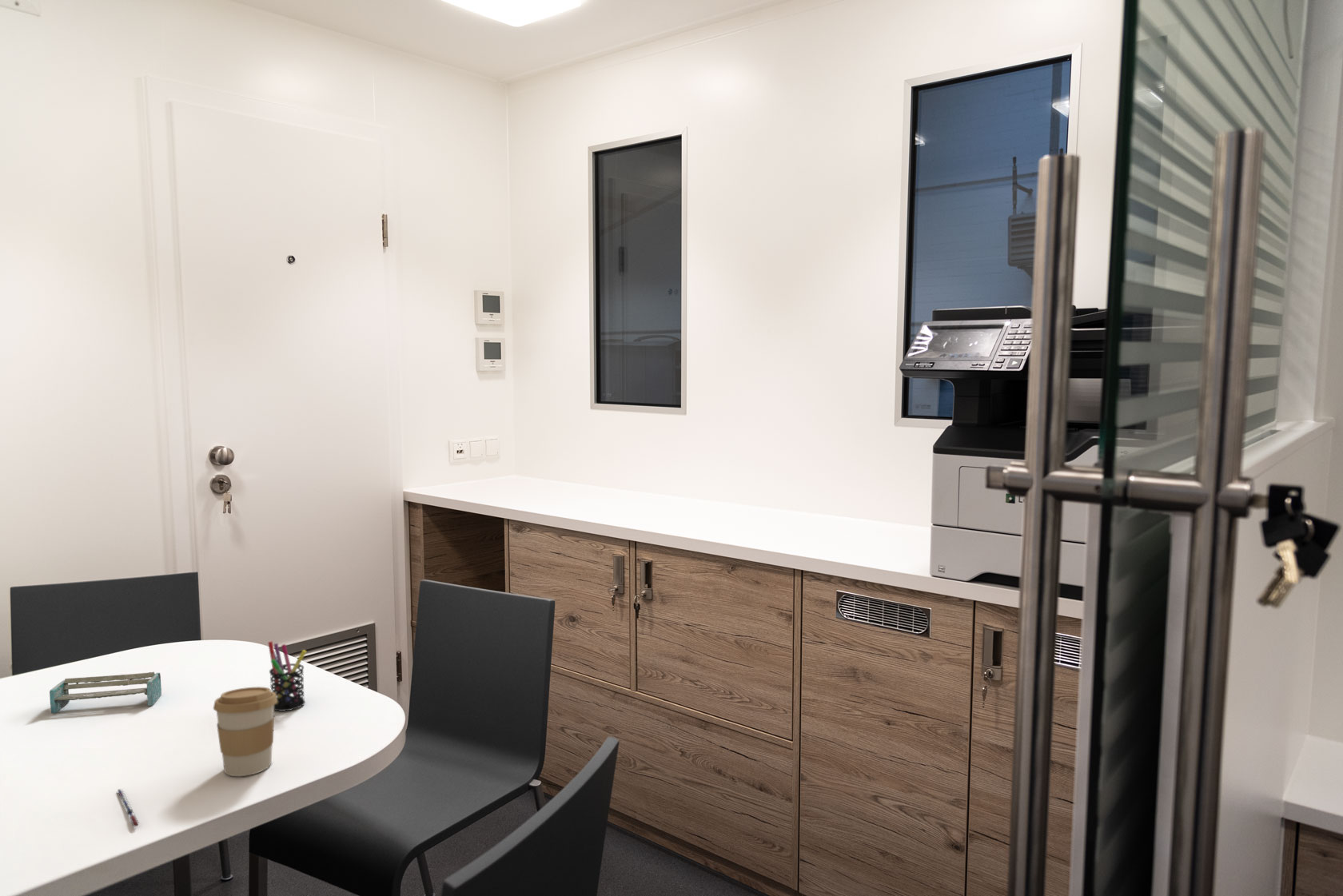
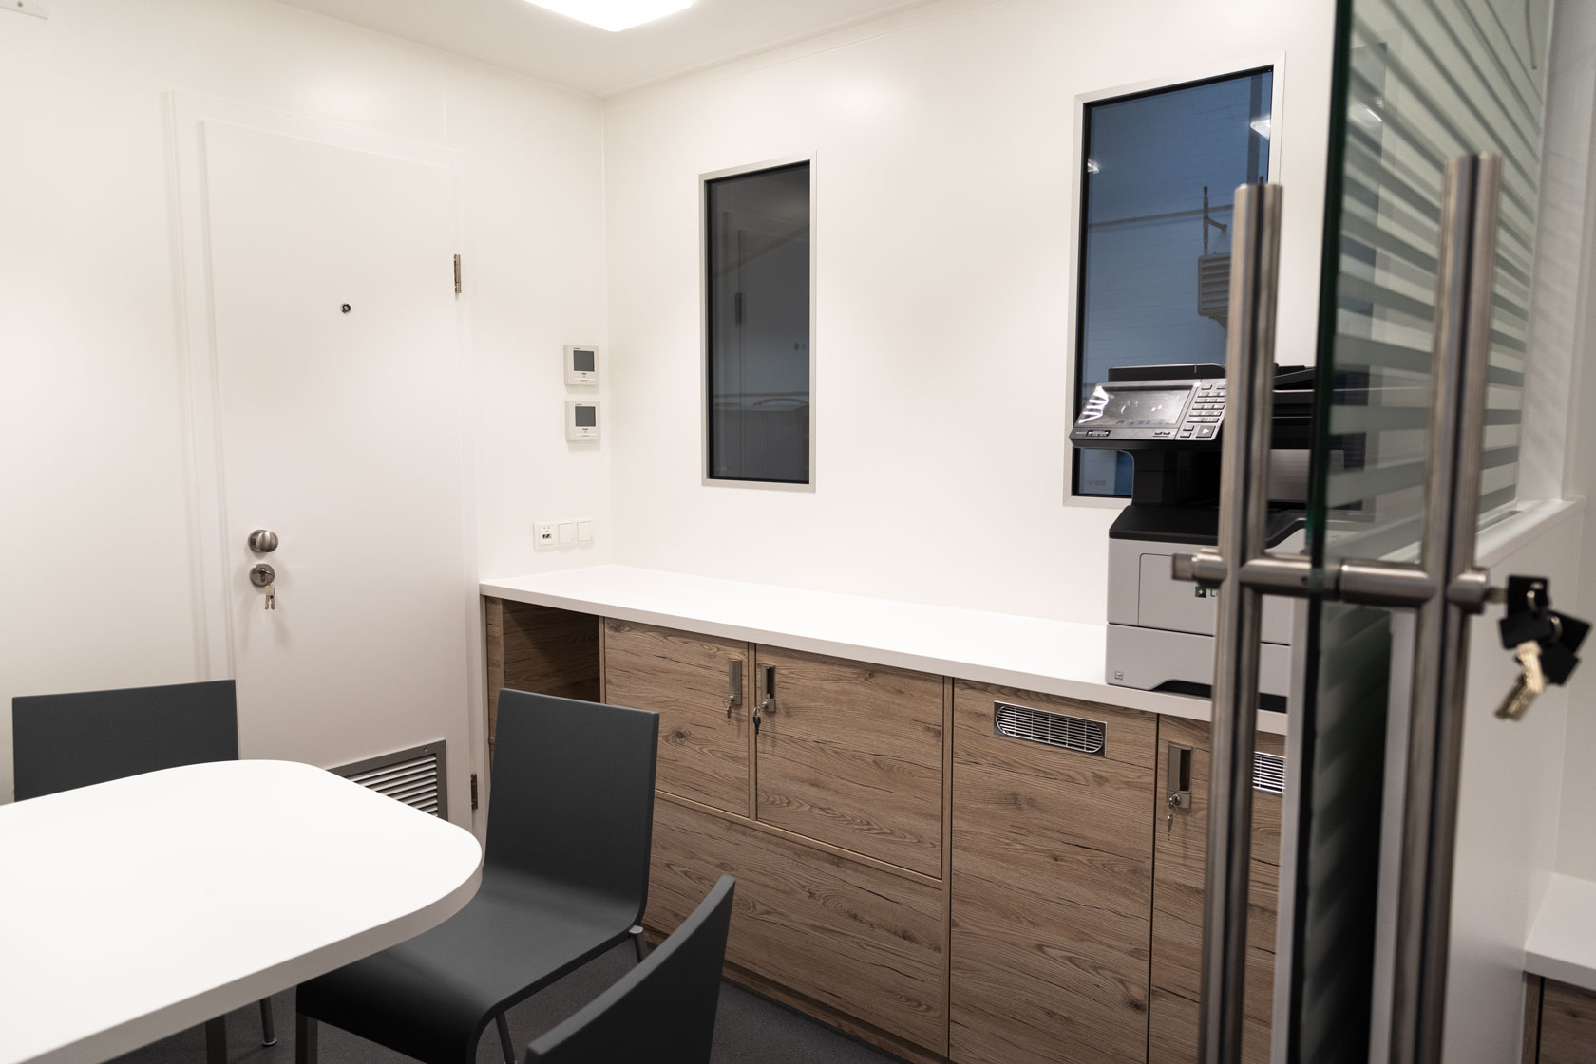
- pen holder (283, 675)
- shelf (107, 691)
- coffee cup (246, 728)
- pen (127, 806)
